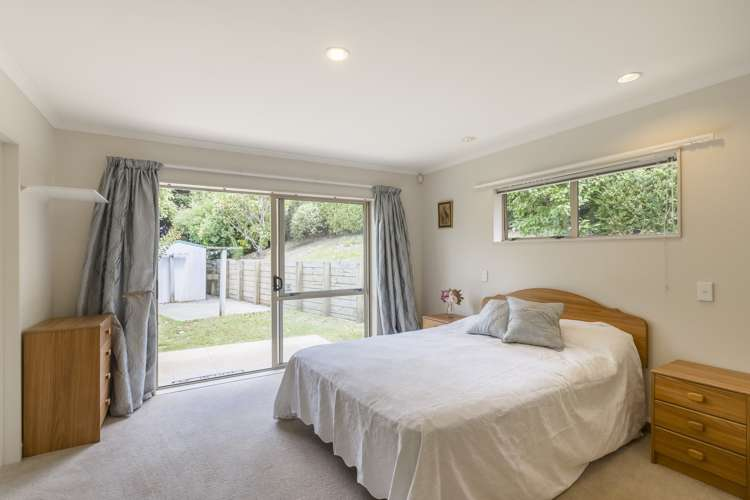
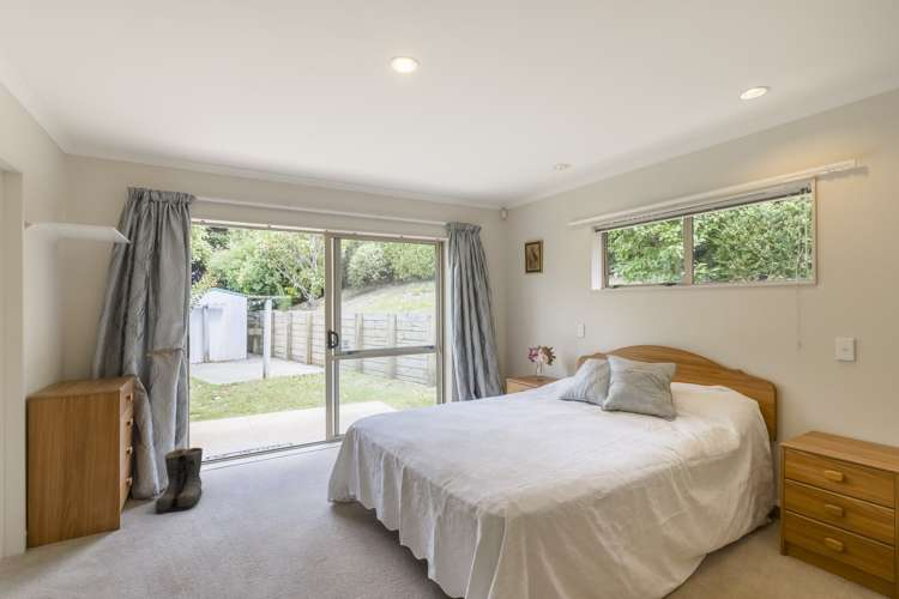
+ boots (180, 477)
